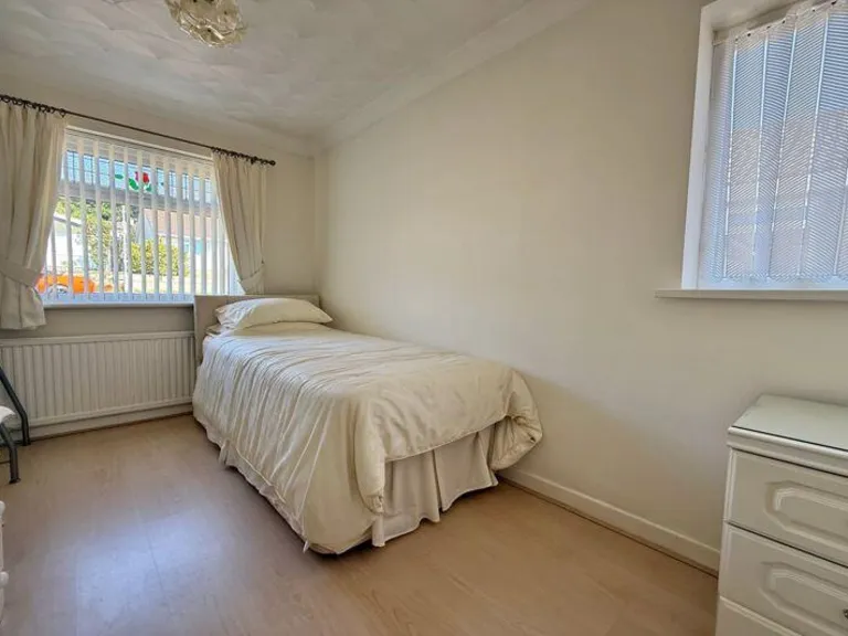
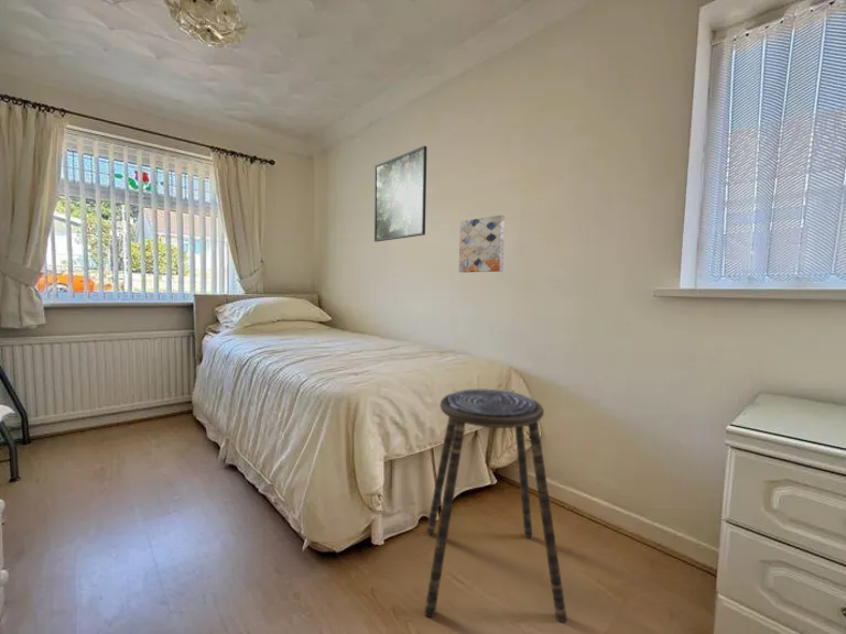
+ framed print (398, 197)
+ stool (520, 485)
+ wall art (480, 245)
